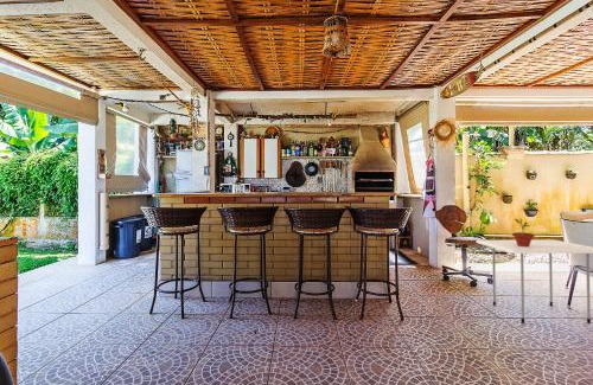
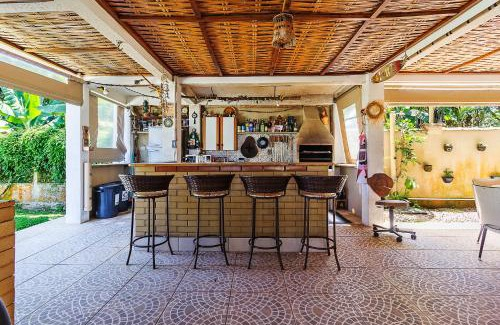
- dining table (523, 278)
- potted plant (522, 231)
